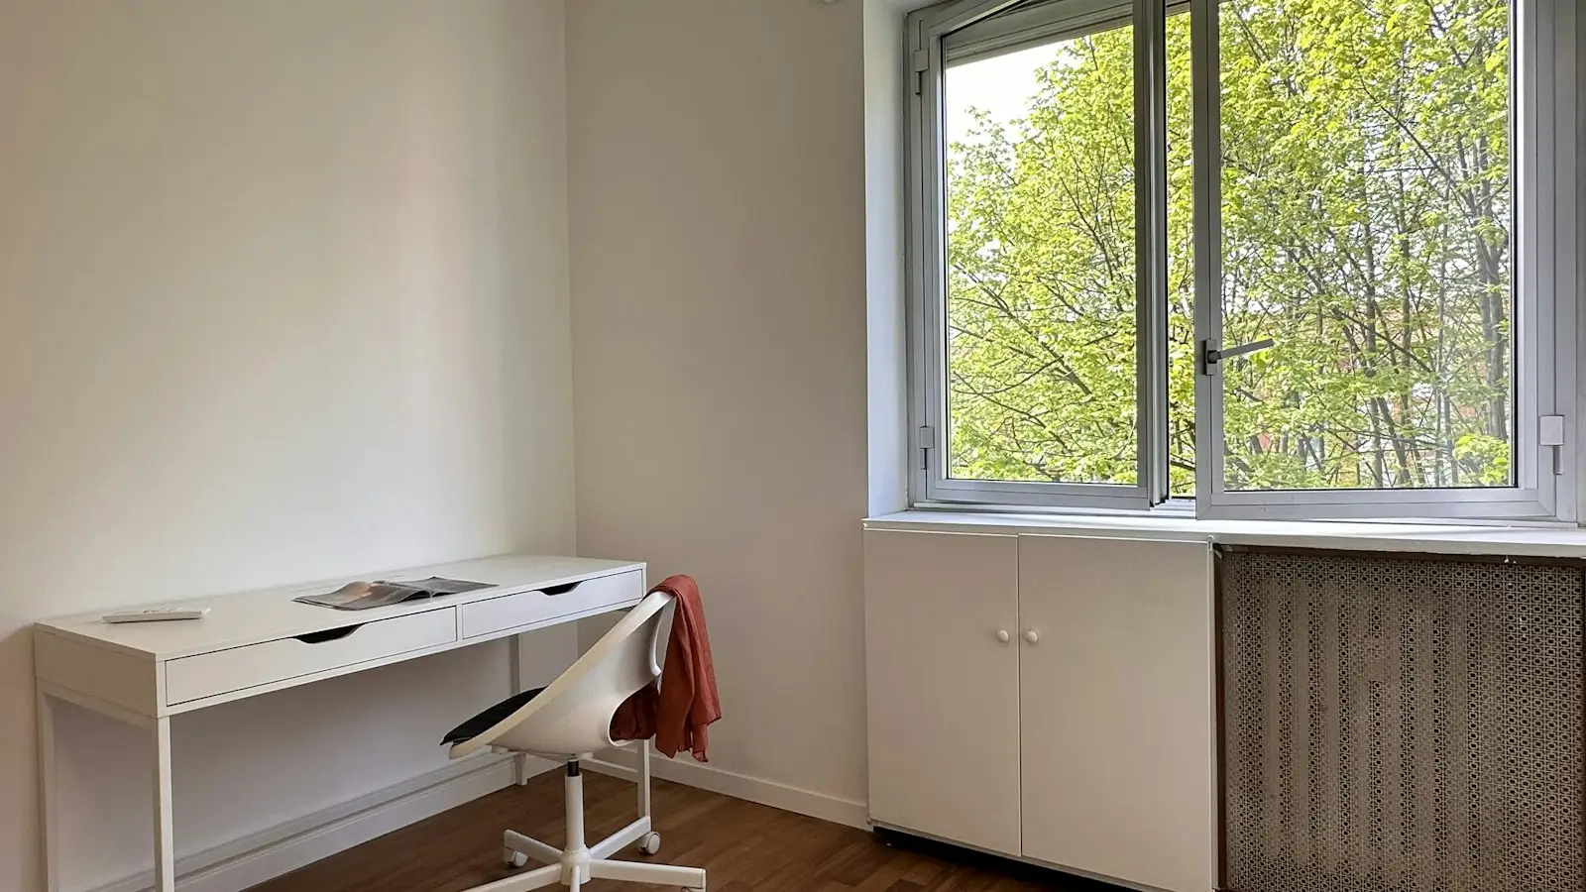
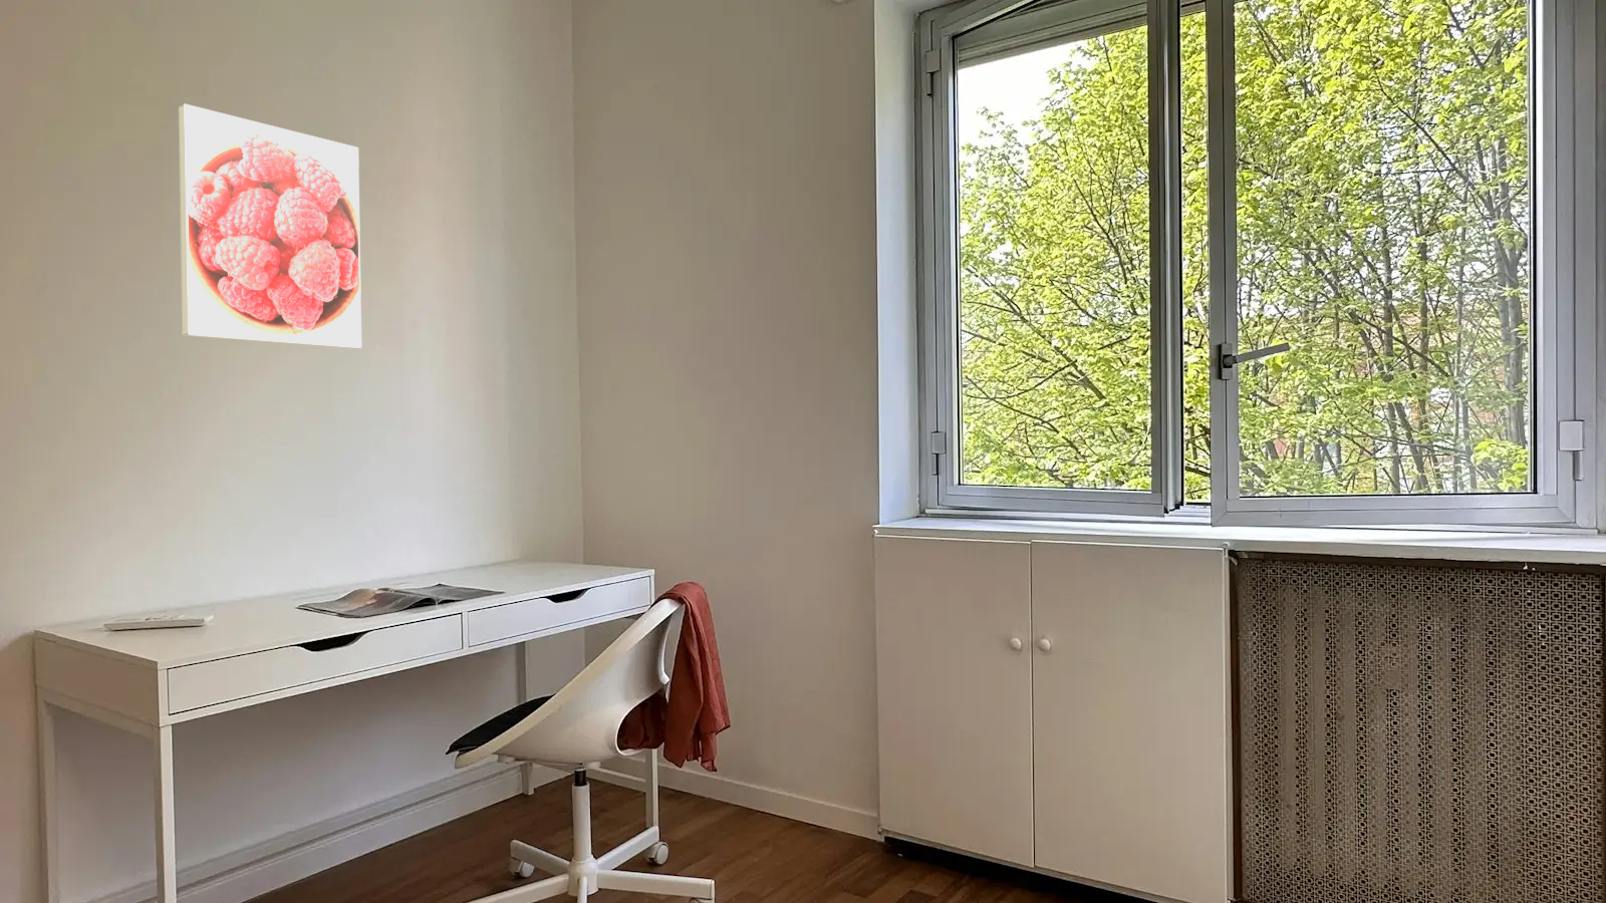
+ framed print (276, 235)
